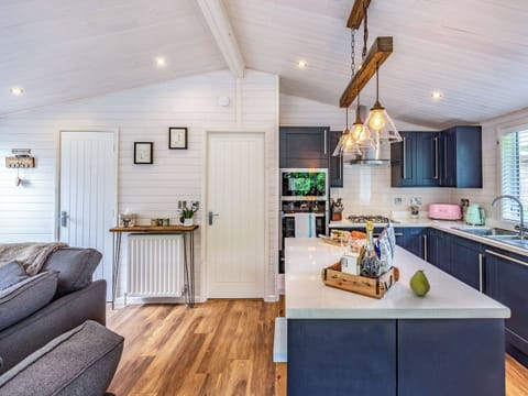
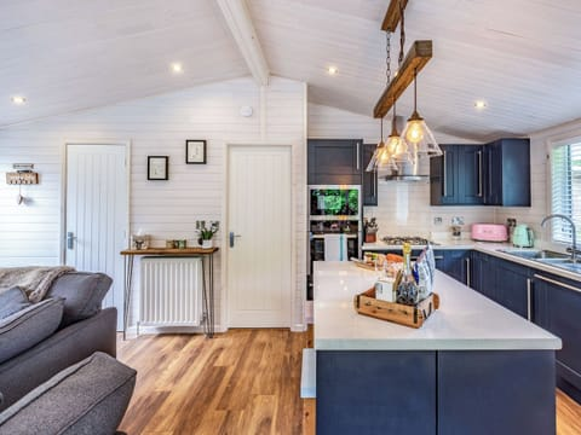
- fruit (419, 282)
